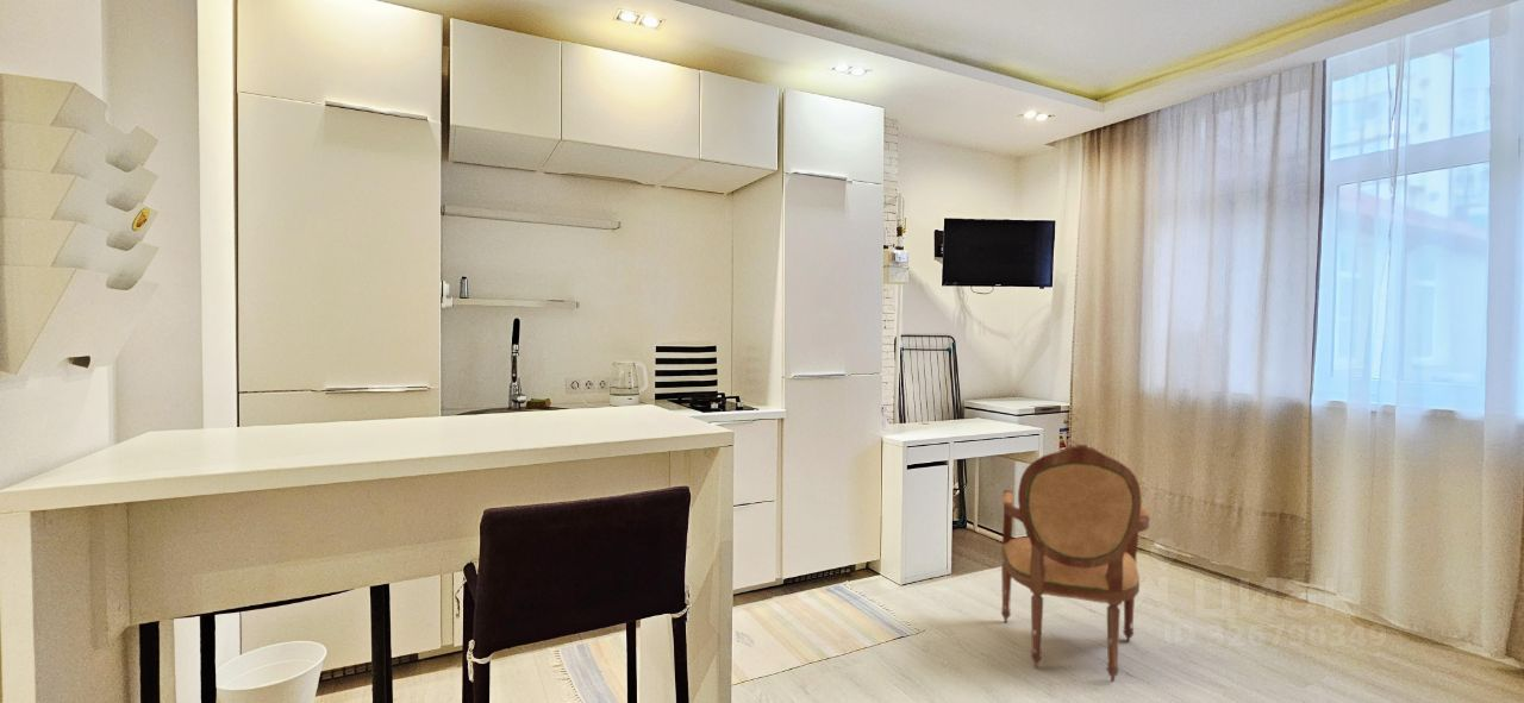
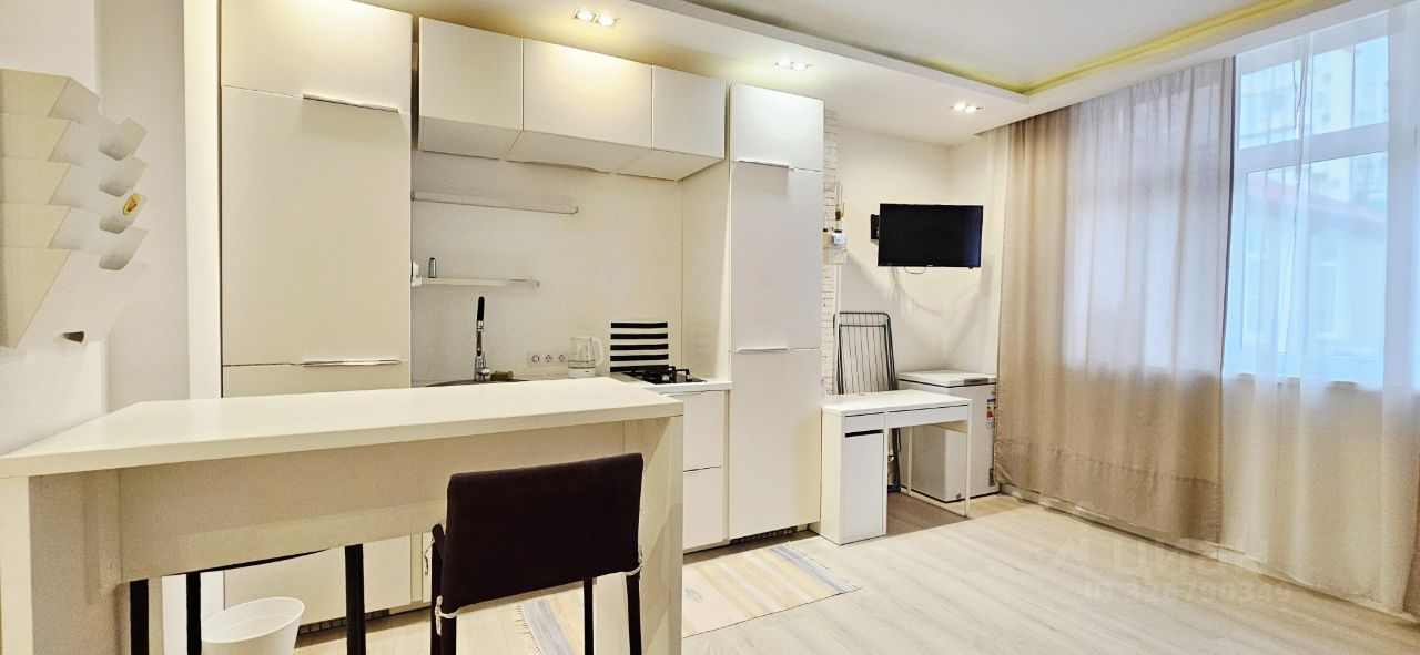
- armchair (1072, 545)
